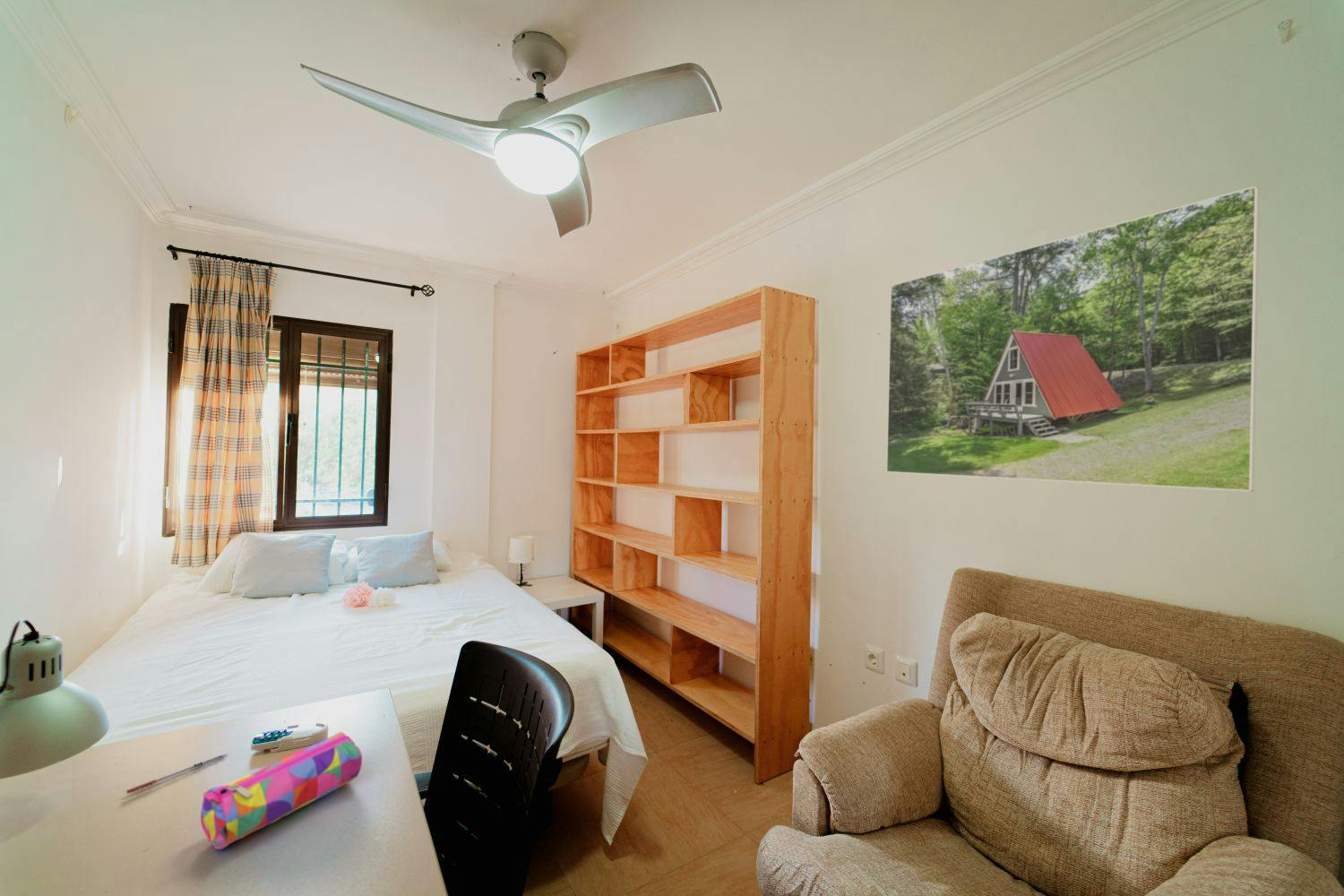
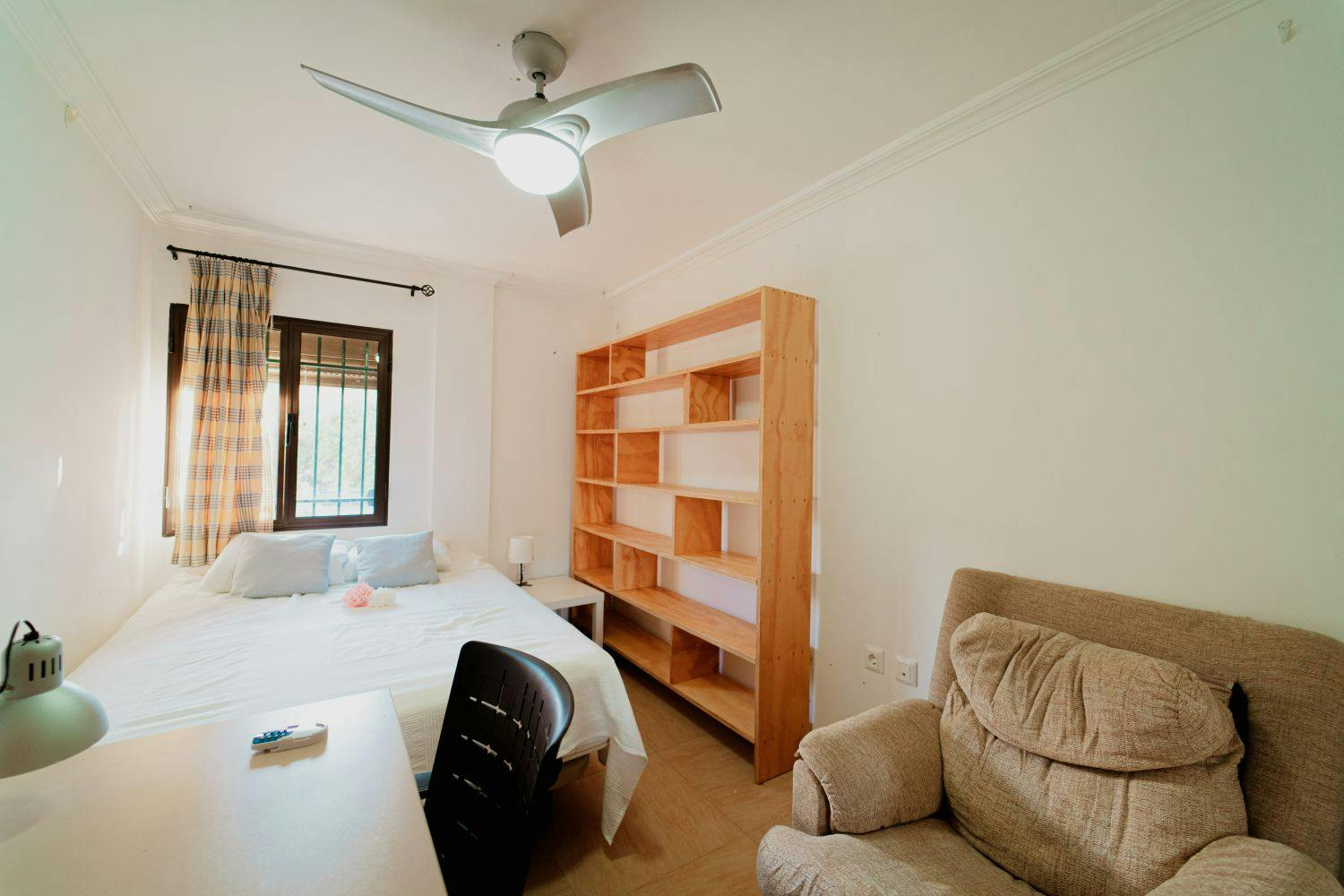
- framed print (1029, 364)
- pen (179, 771)
- pencil case (286, 784)
